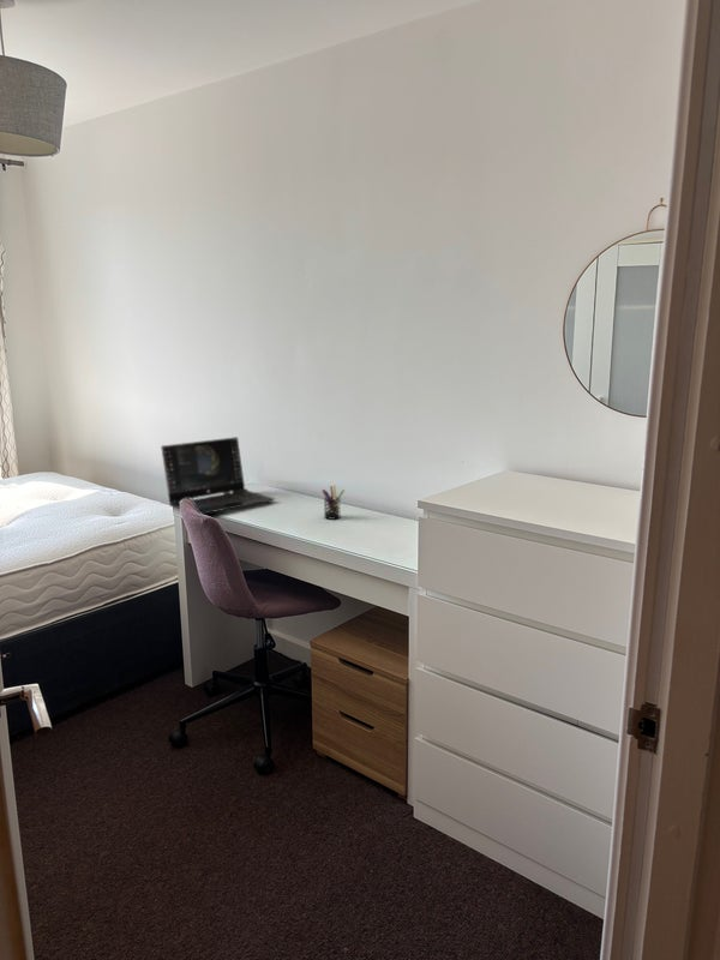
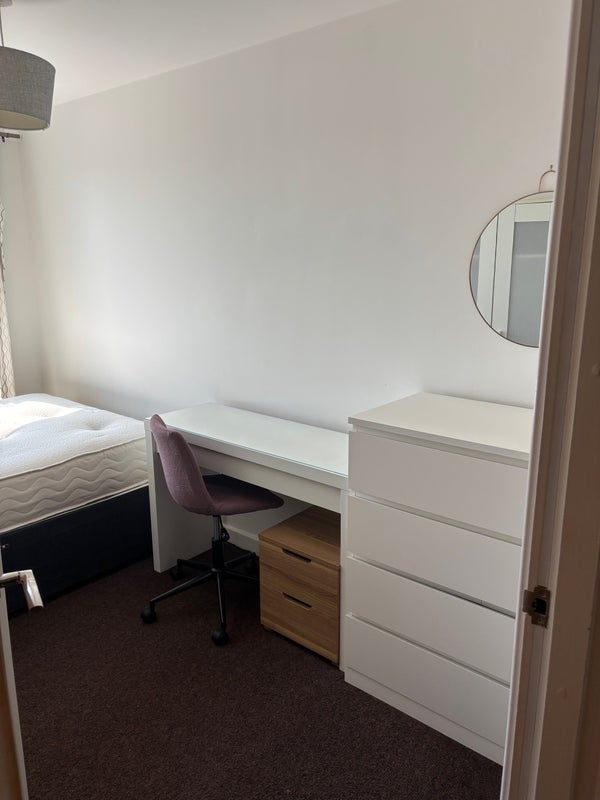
- laptop (218, 474)
- pen holder (334, 500)
